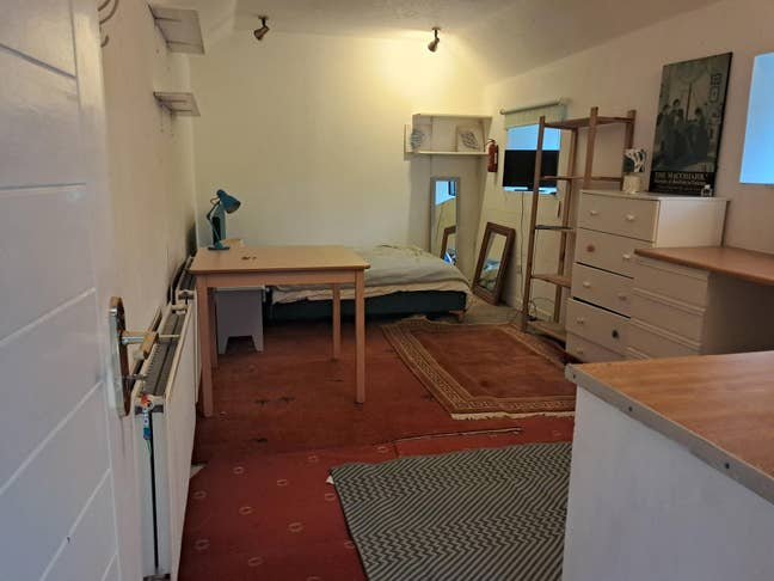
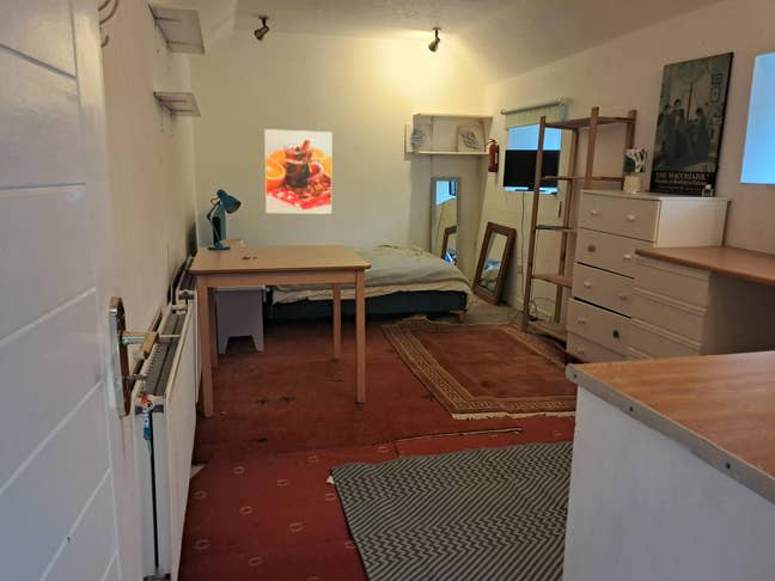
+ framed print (298, 172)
